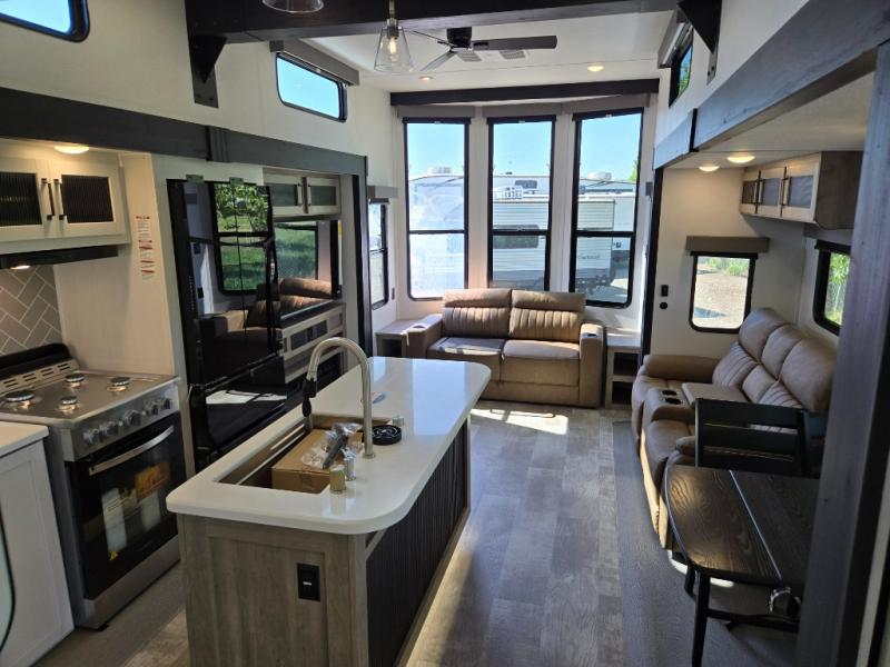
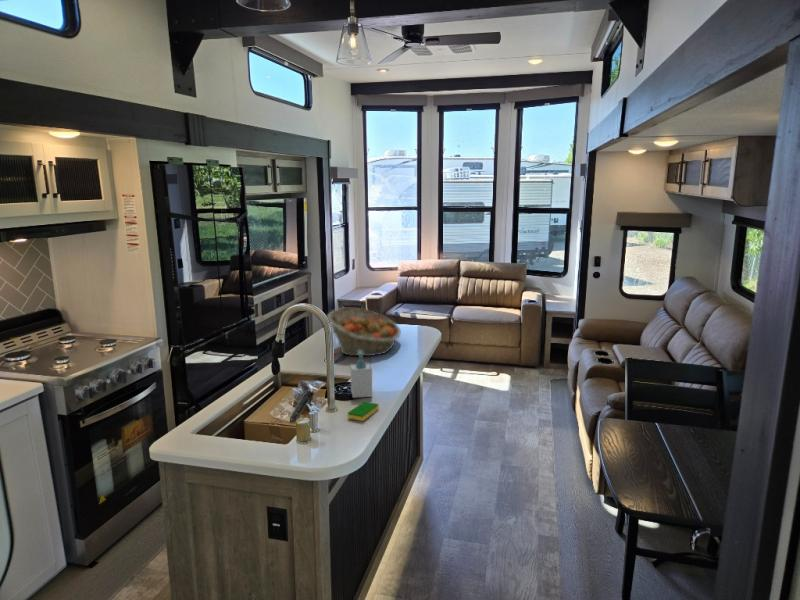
+ dish sponge (363, 410)
+ soap bottle (361, 373)
+ fruit basket (364, 330)
